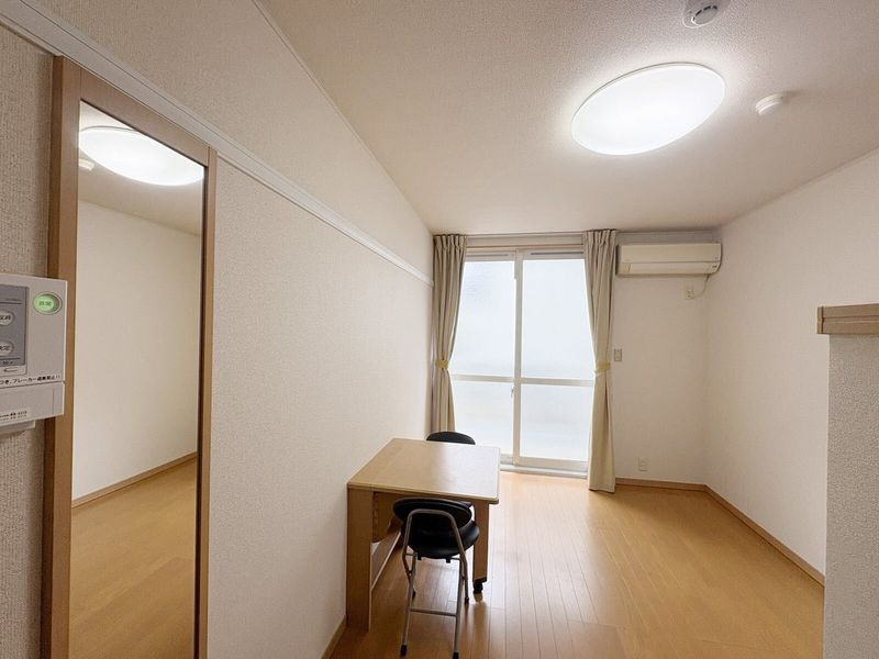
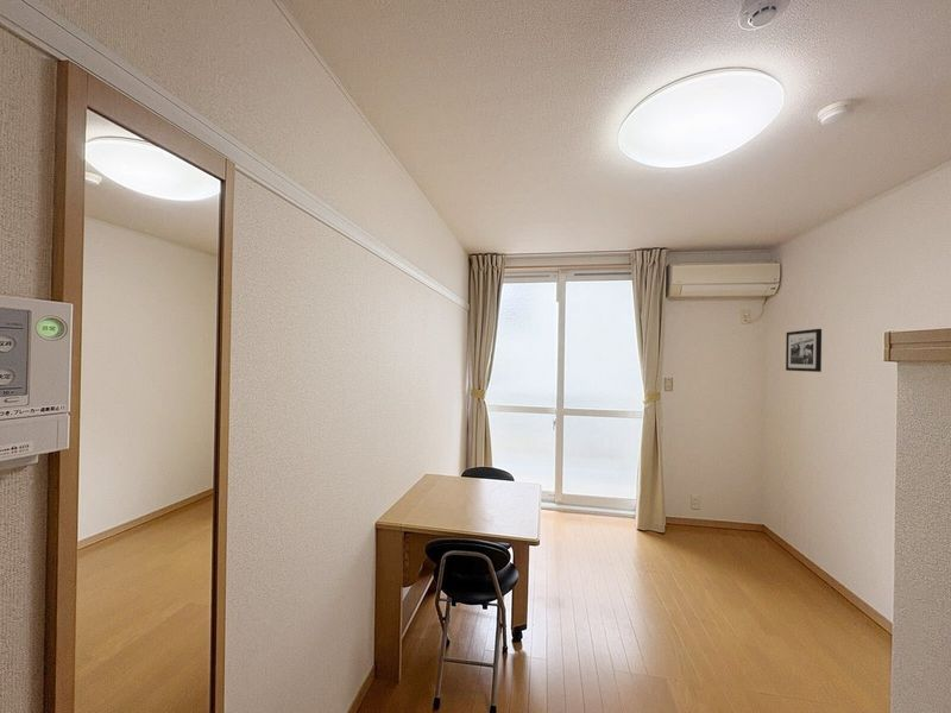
+ picture frame (802, 351)
